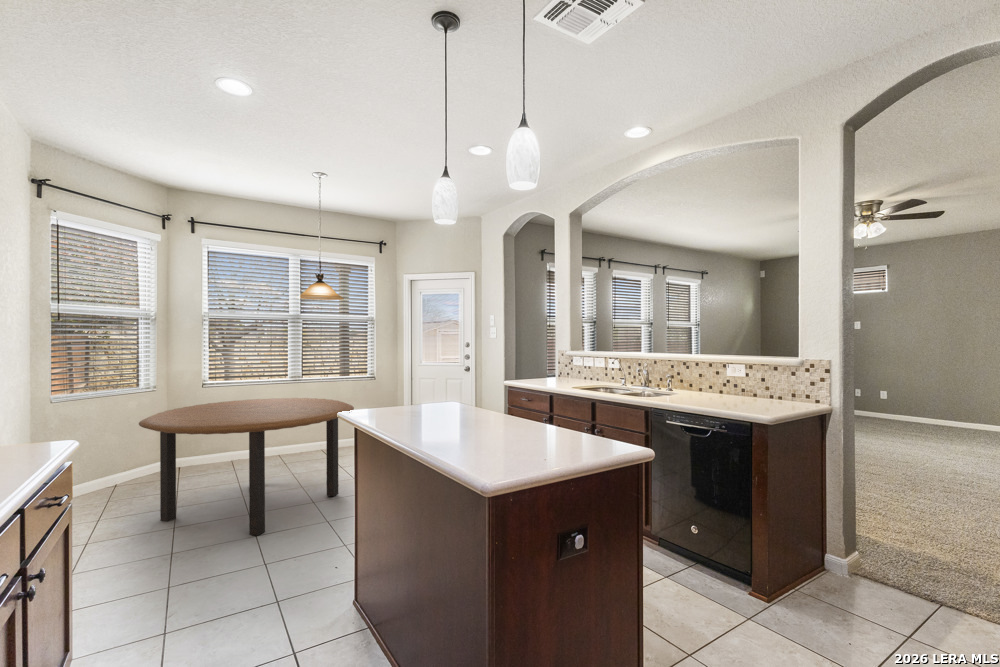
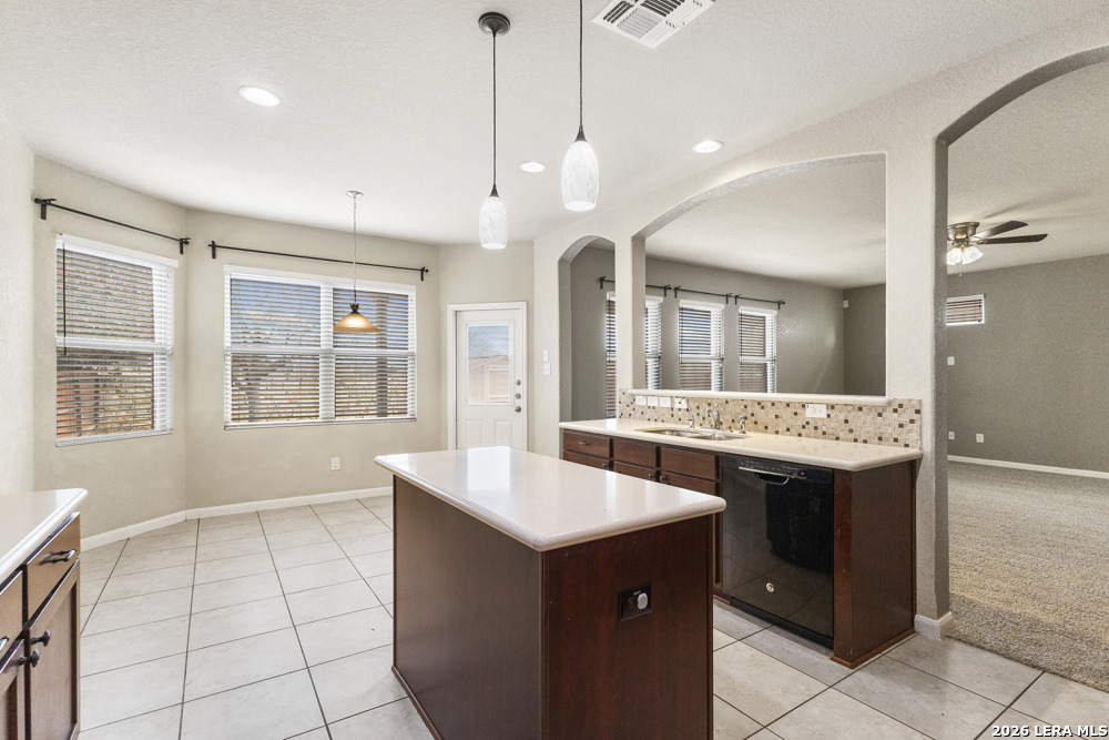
- dining table (256, 457)
